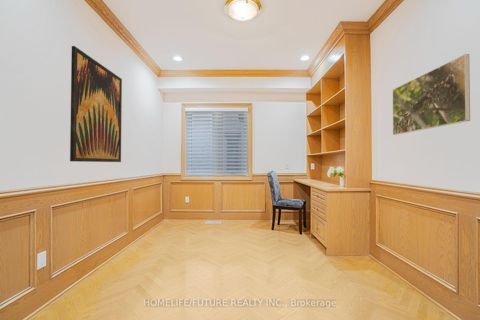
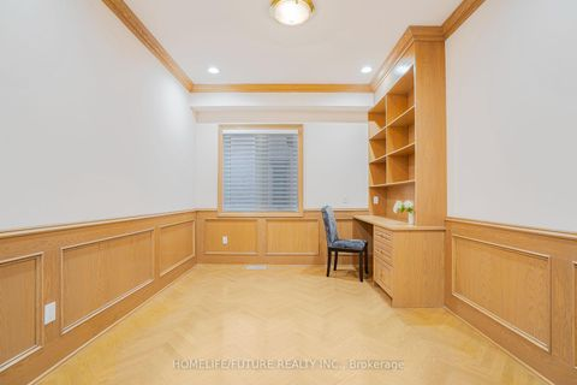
- wall art (100, 113)
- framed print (423, 102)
